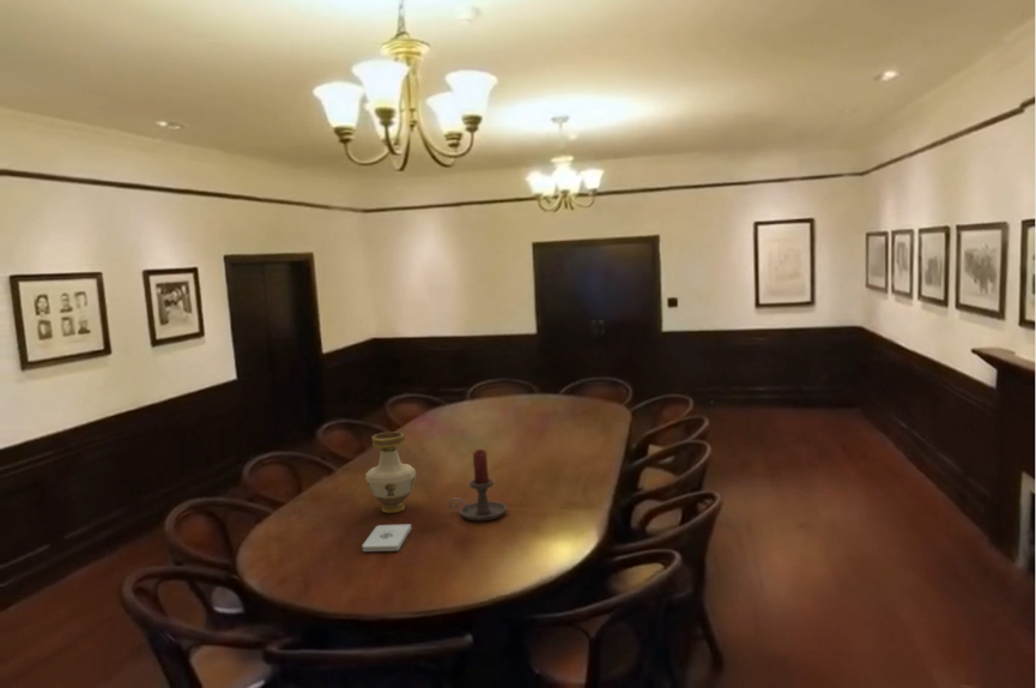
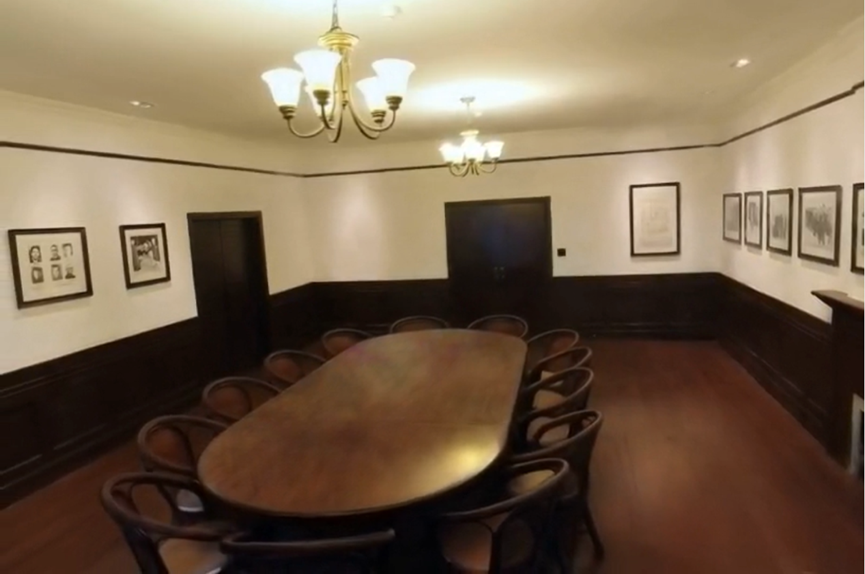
- candle holder (474, 482)
- vase (390, 472)
- notepad (387, 537)
